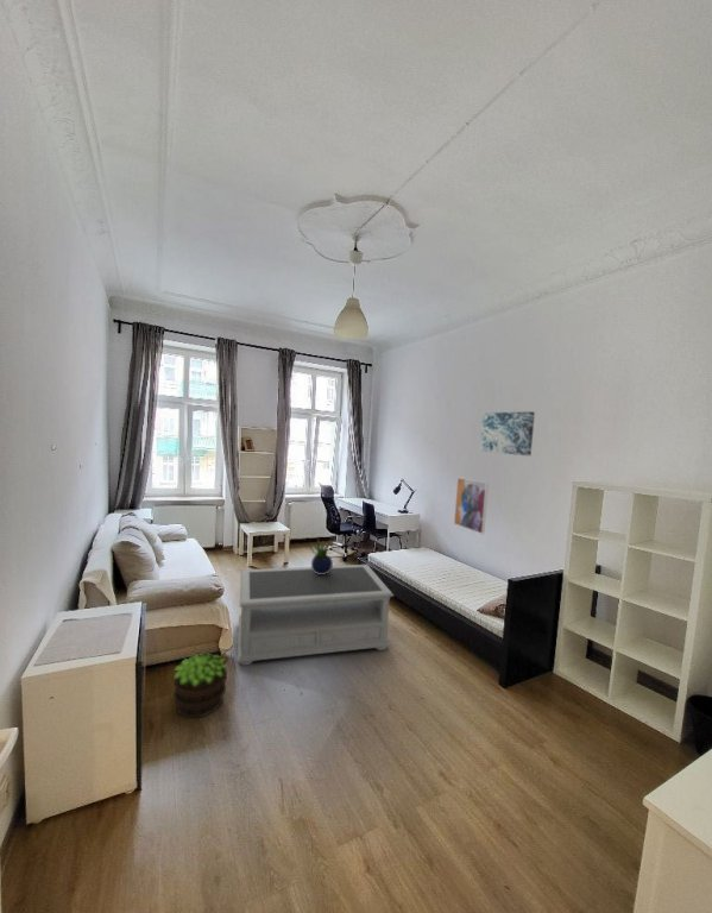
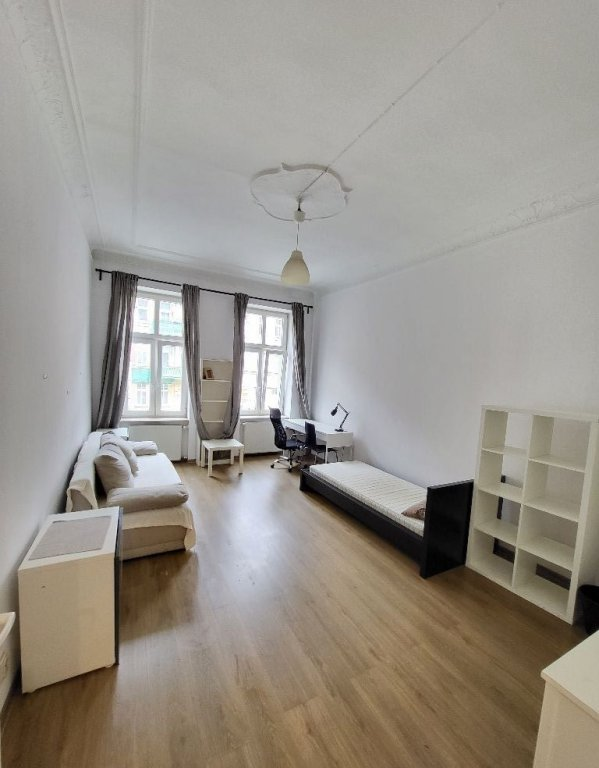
- coffee table (311, 607)
- potted plant (201, 680)
- potted plant (320, 555)
- wall art (470, 504)
- wall art (505, 433)
